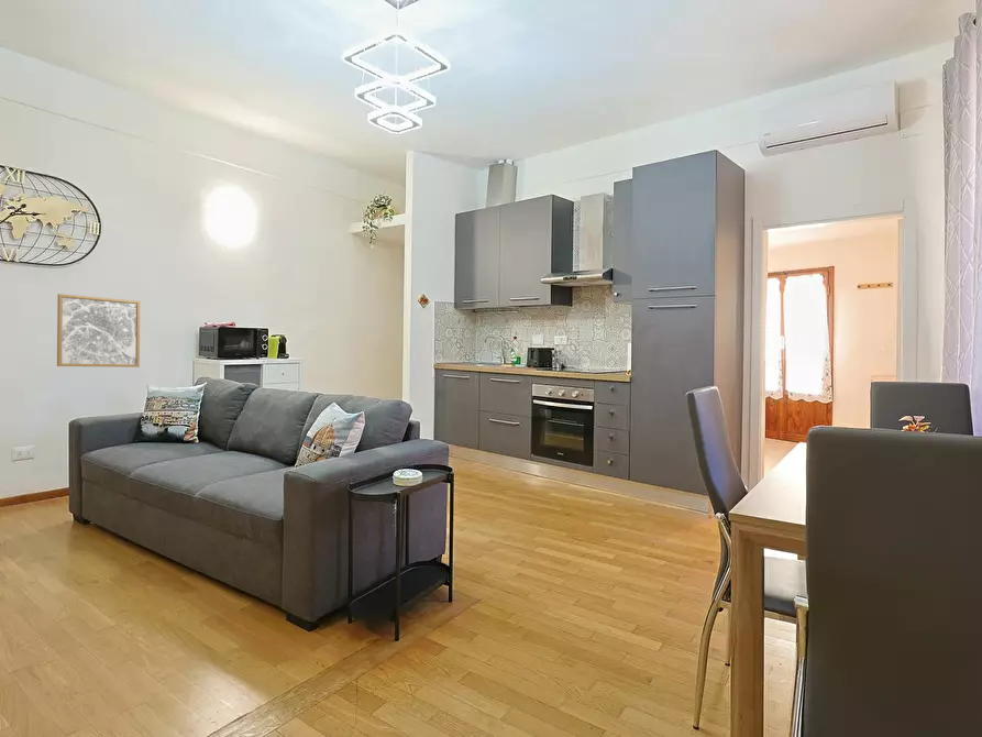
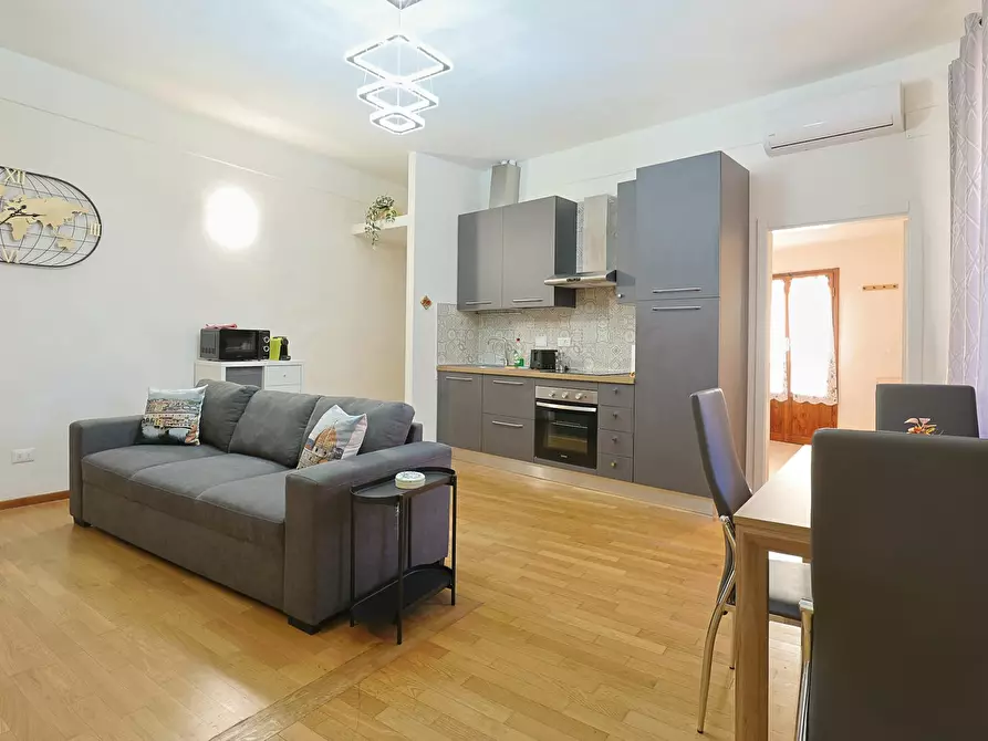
- wall art (100, 332)
